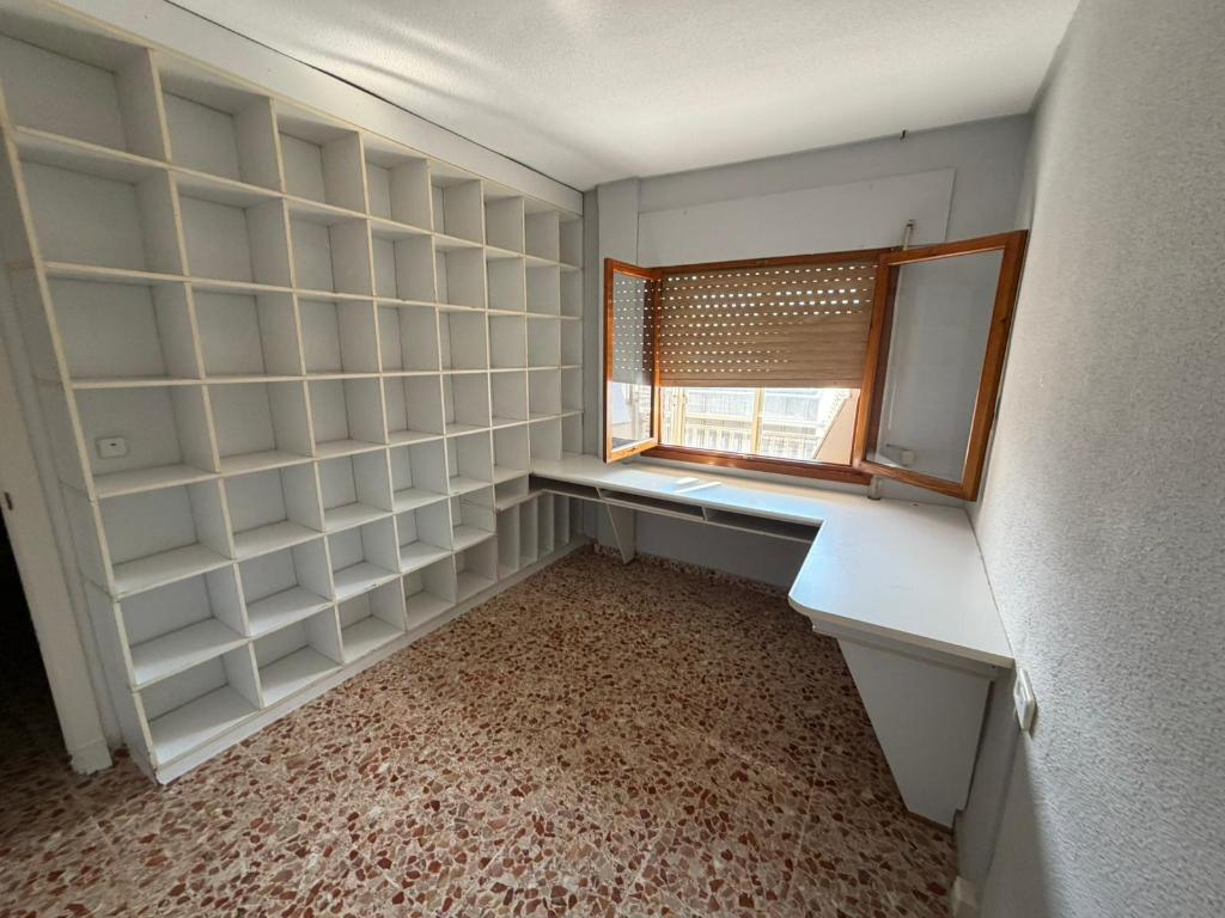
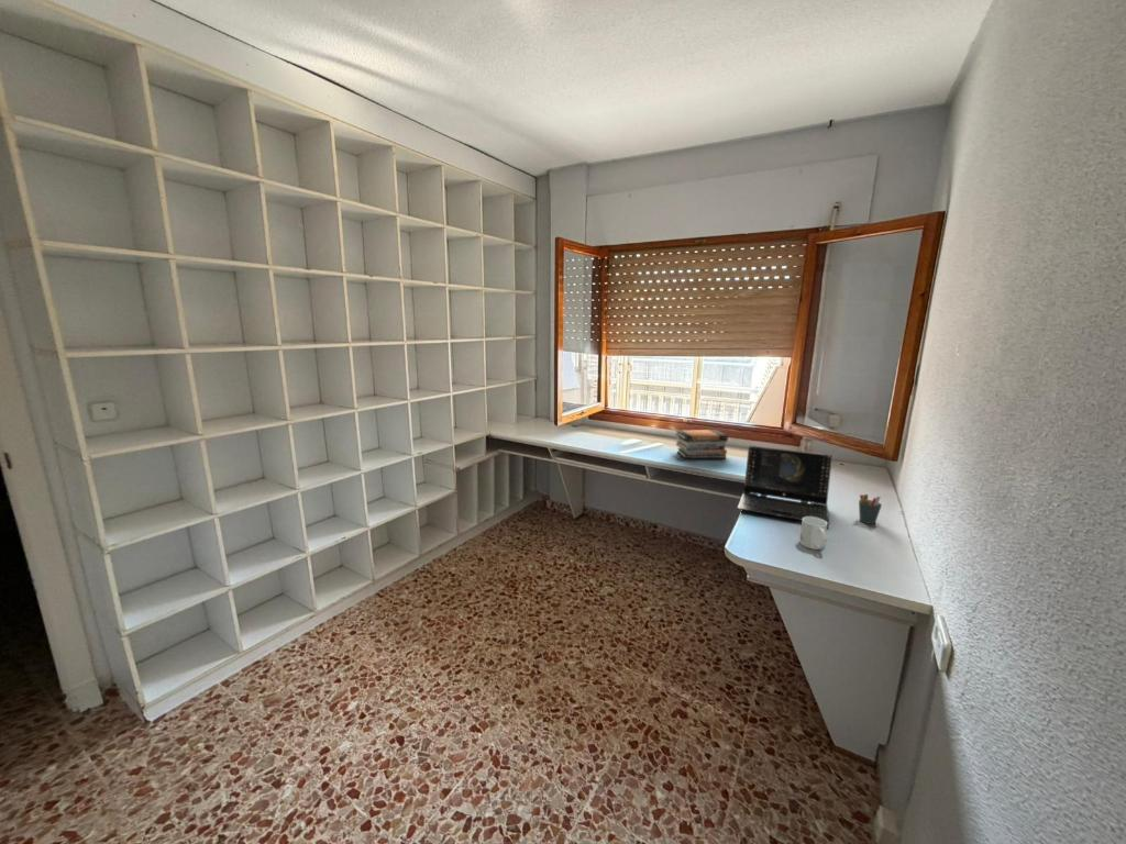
+ book stack (700, 443)
+ laptop computer (785, 482)
+ pen holder (869, 507)
+ mug (815, 534)
